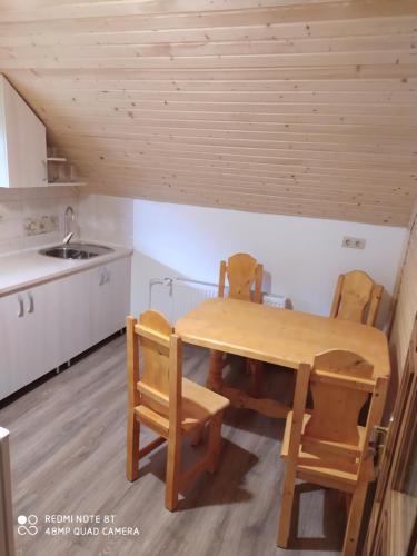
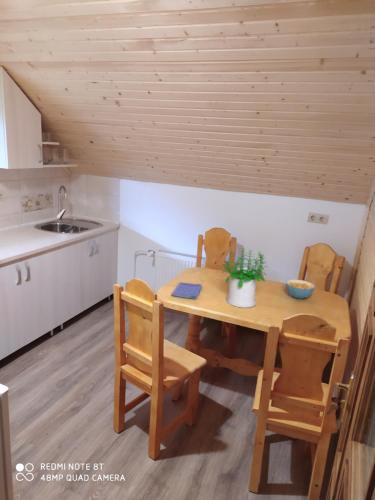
+ potted plant (246, 277)
+ cereal bowl (299, 290)
+ dish towel (187, 289)
